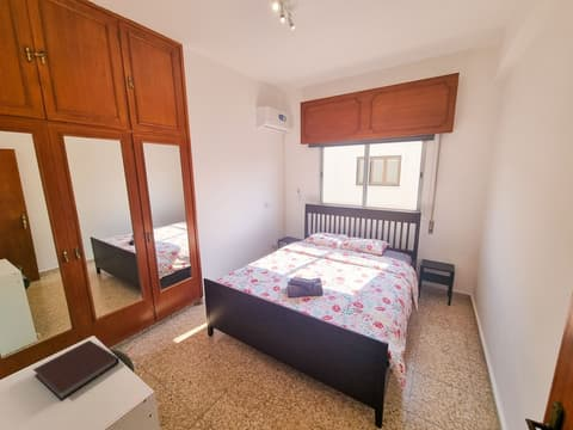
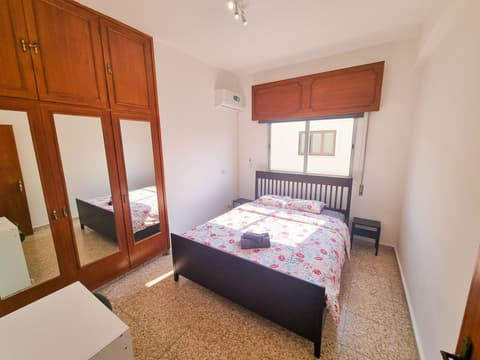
- notebook (76, 366)
